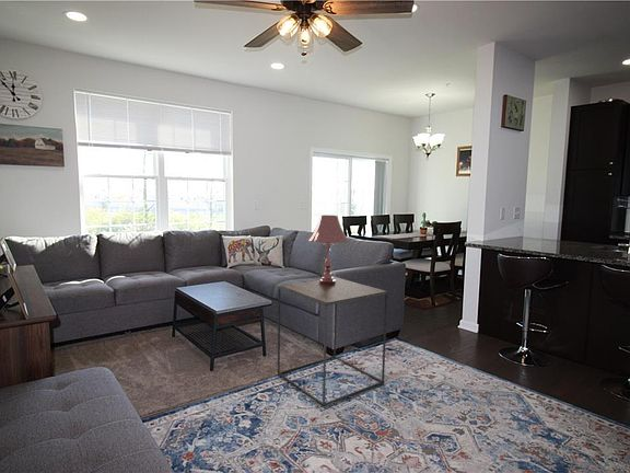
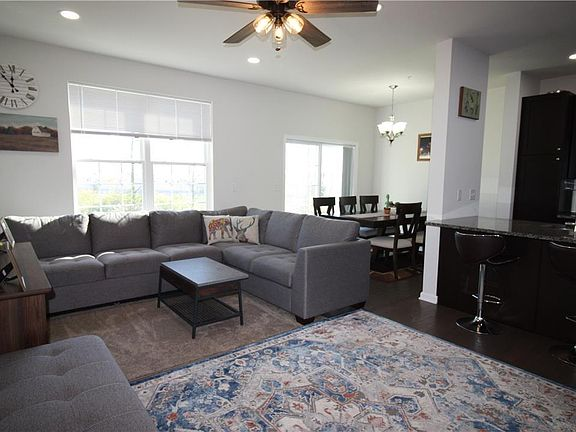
- table lamp (328, 249)
- side table (326, 333)
